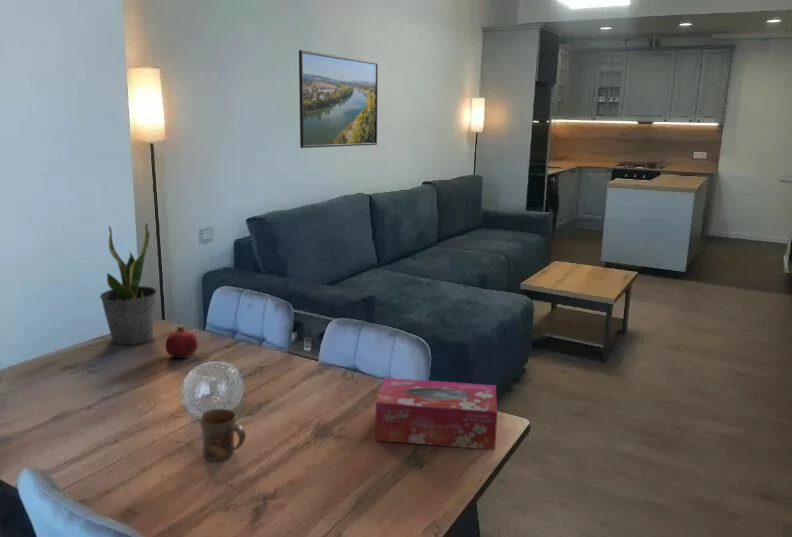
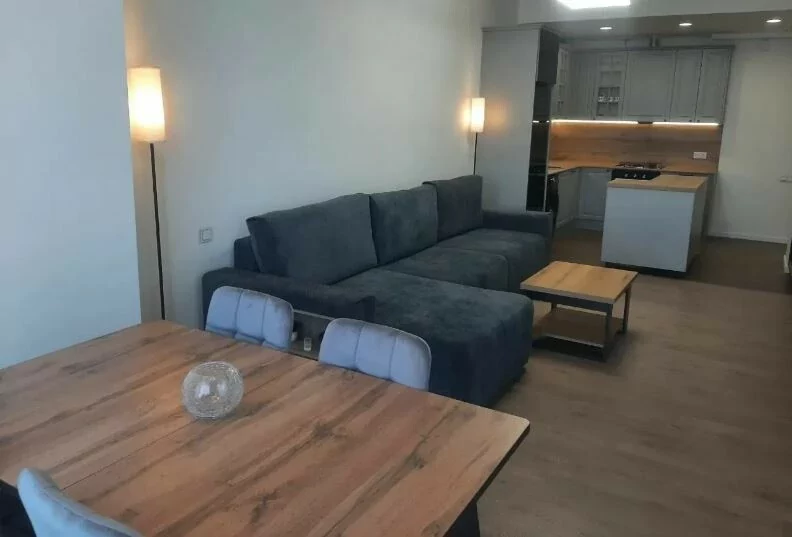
- fruit (181, 341)
- mug (223, 436)
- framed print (341, 102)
- potted plant (127, 283)
- tissue box (437, 411)
